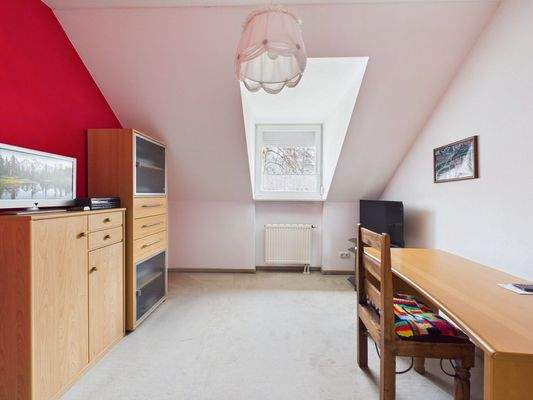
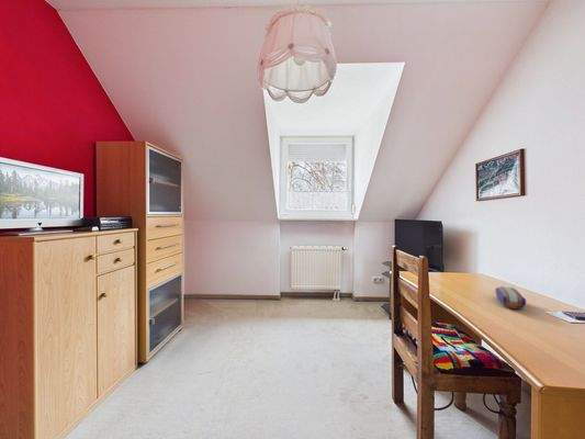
+ pencil case (509, 296)
